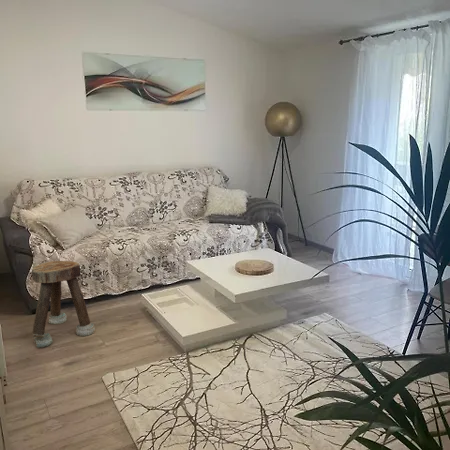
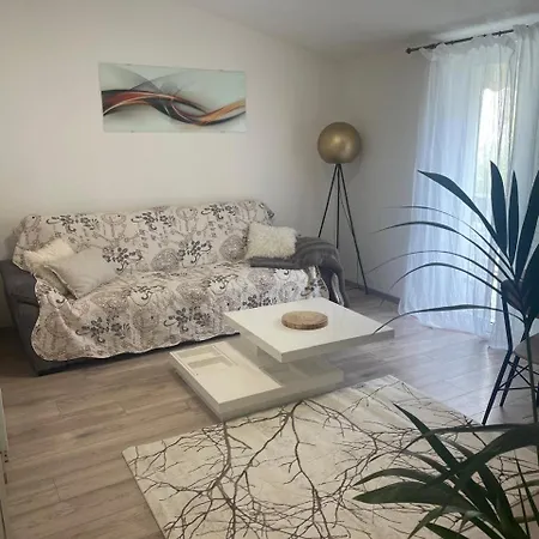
- stool (56, 297)
